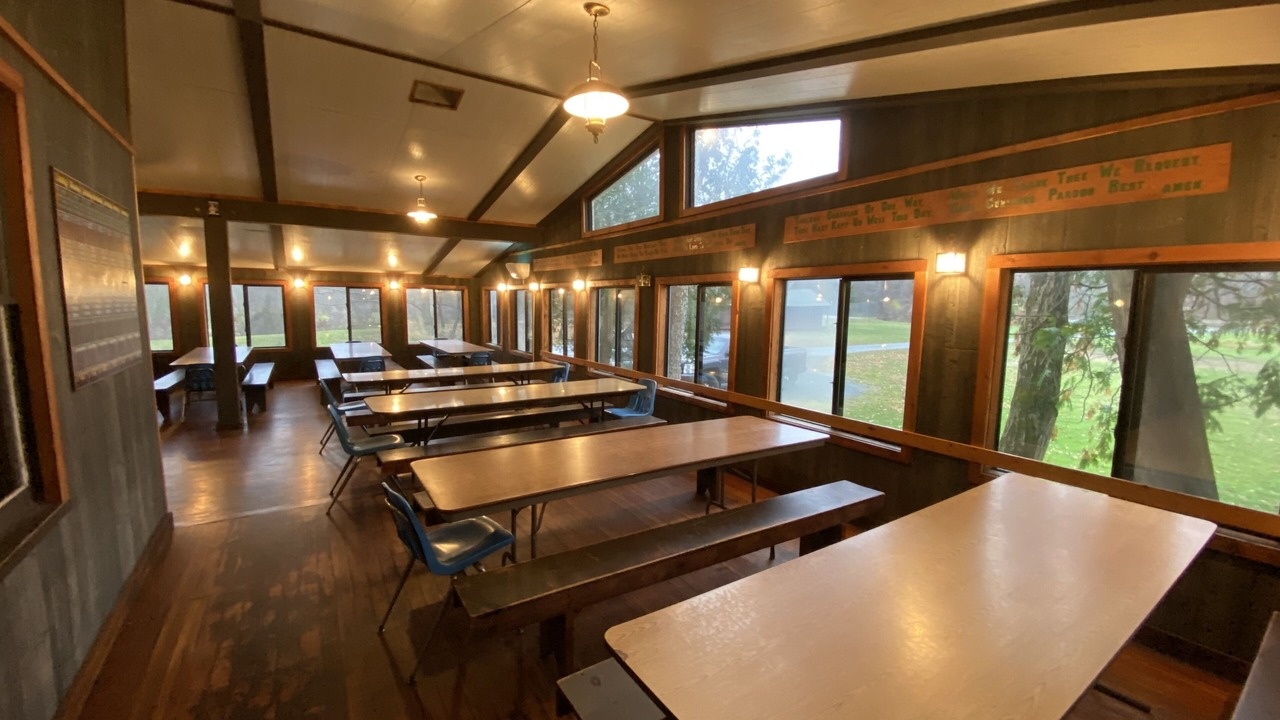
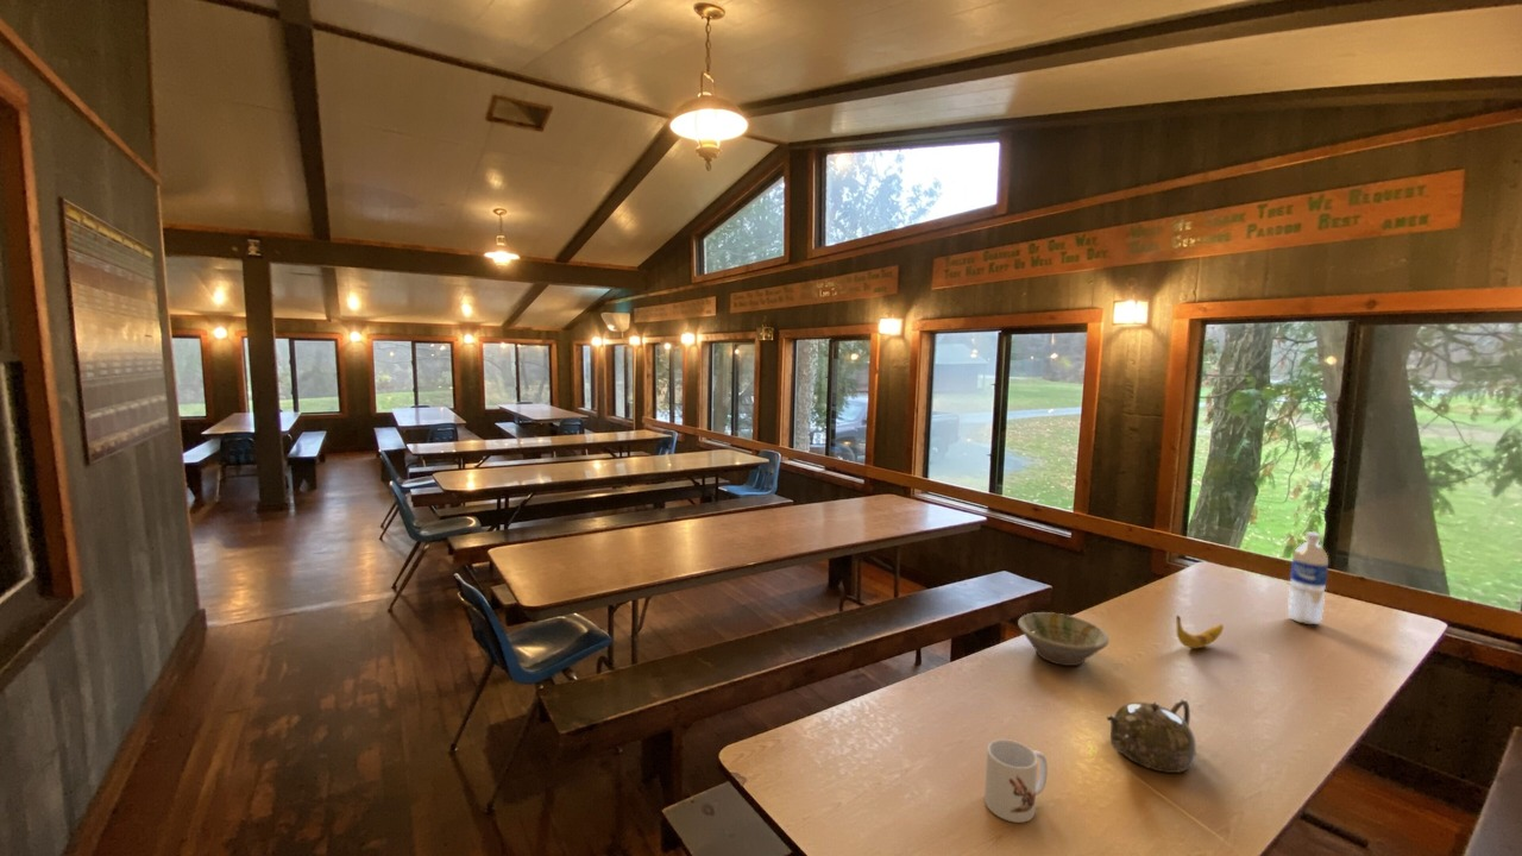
+ mug (1018, 776)
+ teapot (1149, 729)
+ bowl (1061, 642)
+ banana (1201, 632)
+ water bottle (1308, 577)
